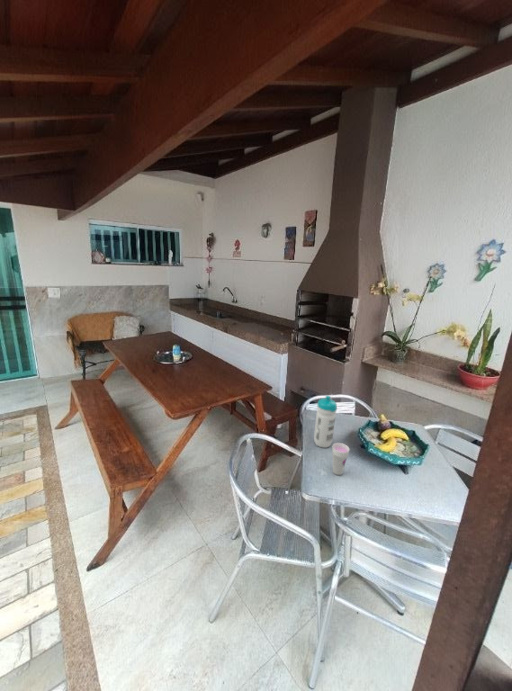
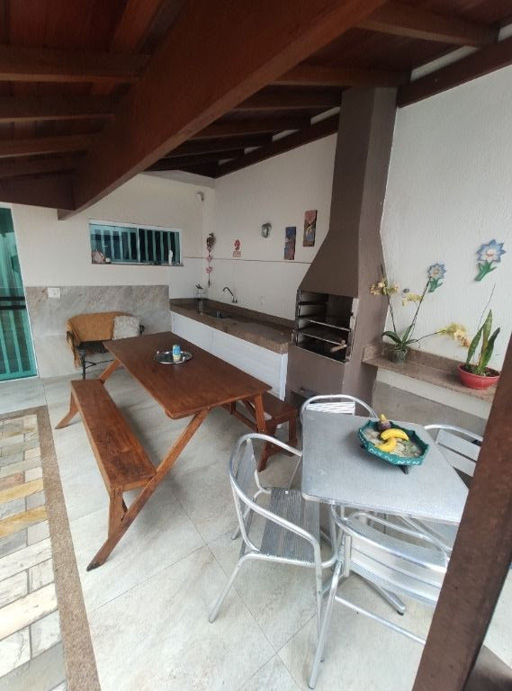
- cup (339, 460)
- water bottle (325, 420)
